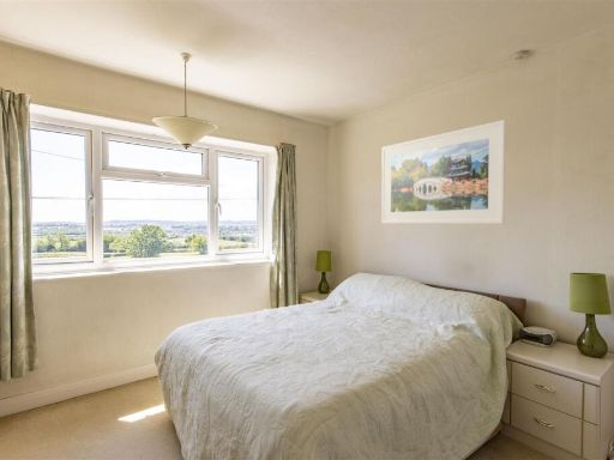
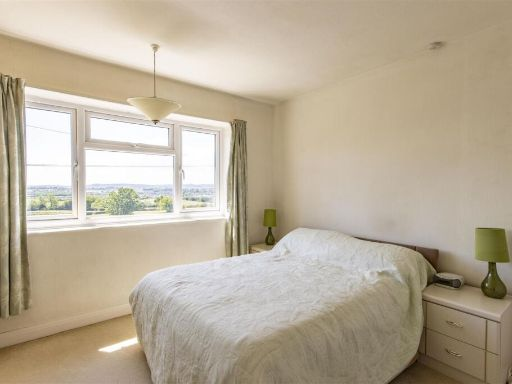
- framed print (434, 180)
